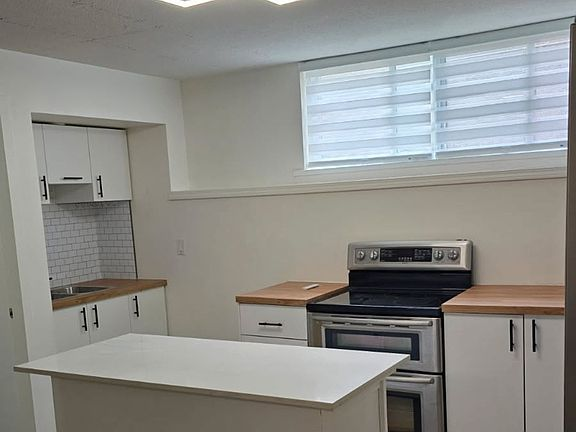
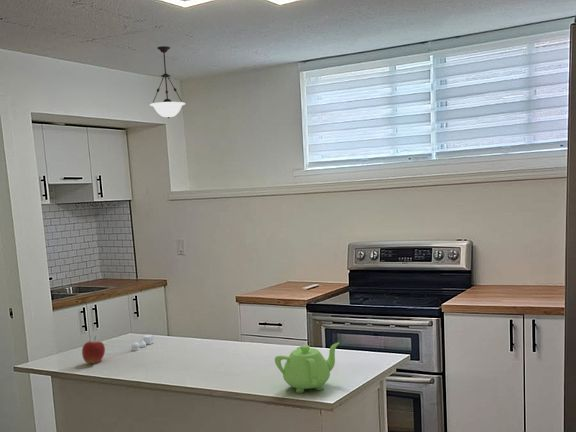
+ pendant light (166, 83)
+ salt and pepper shaker set (142, 342)
+ teapot (308, 366)
+ apple (93, 350)
